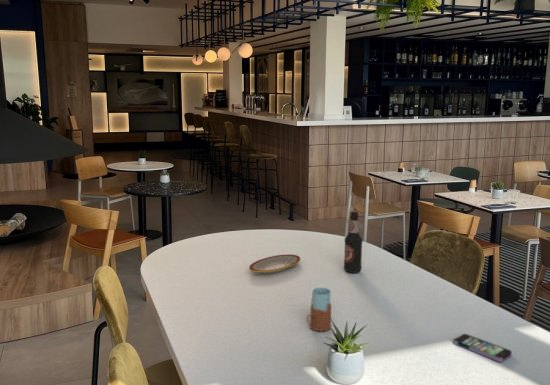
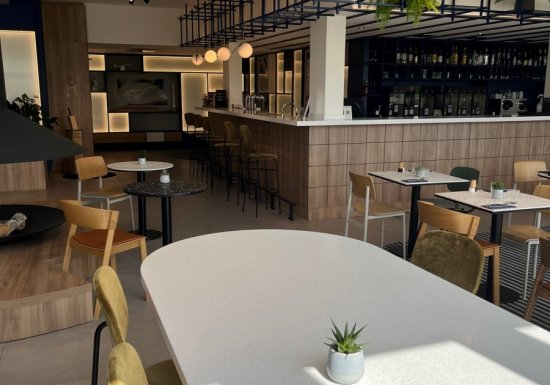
- smartphone (481, 347)
- plate (275, 265)
- drinking glass (317, 310)
- bottle (353, 241)
